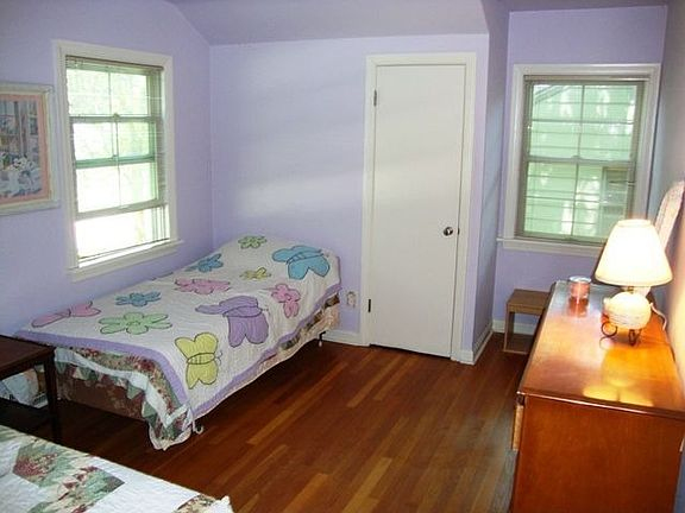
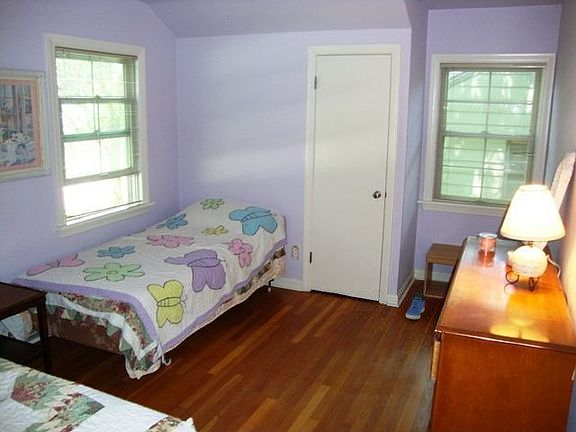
+ sneaker (416, 304)
